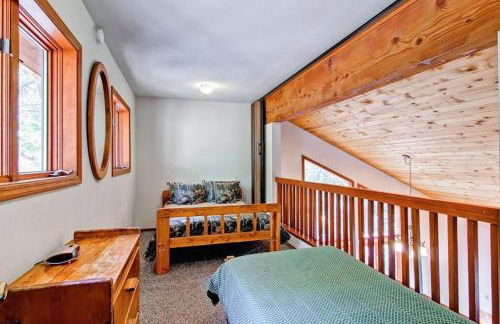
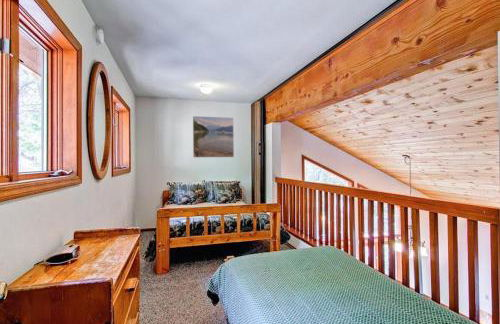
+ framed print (213, 137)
